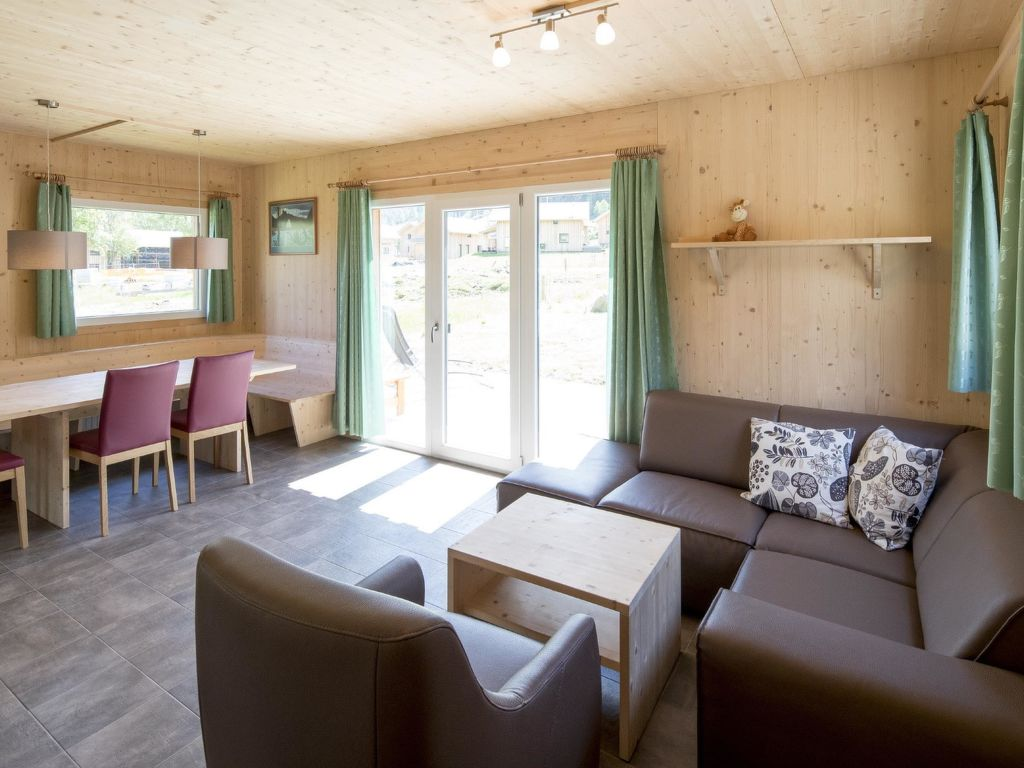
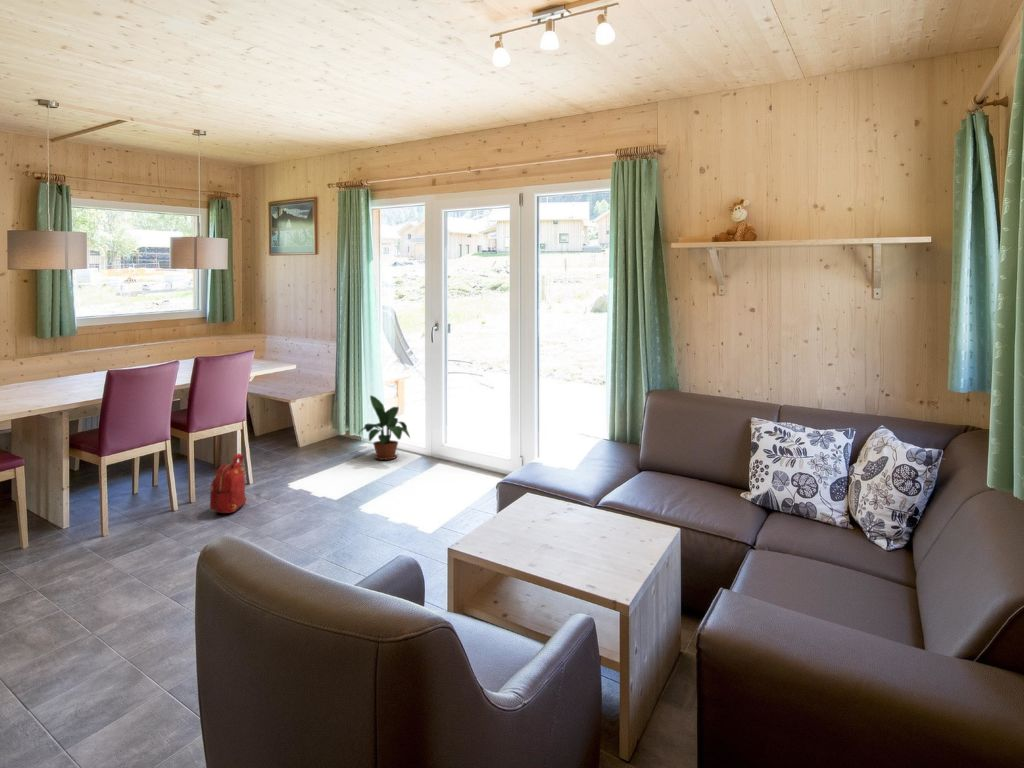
+ backpack (229, 481)
+ potted plant (386, 426)
